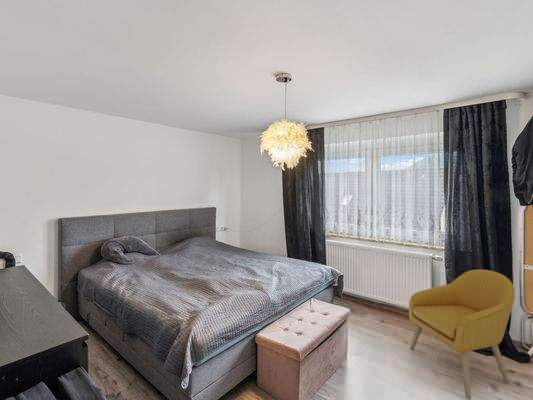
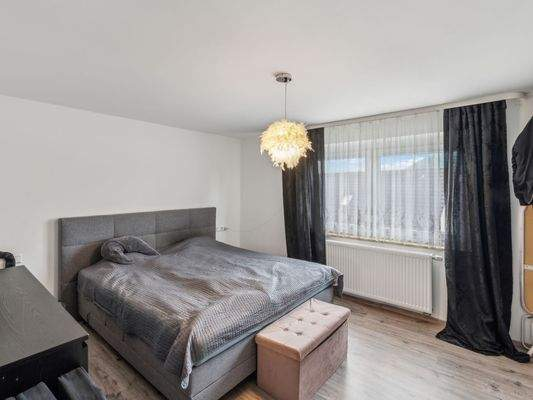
- armchair (463, 320)
